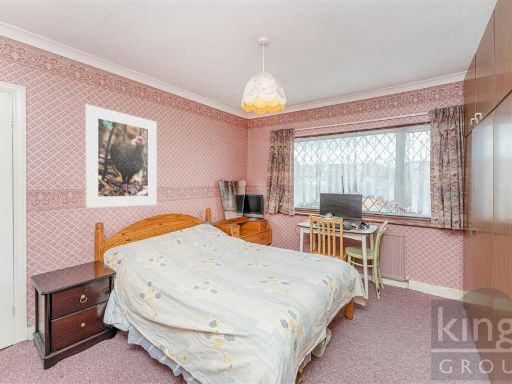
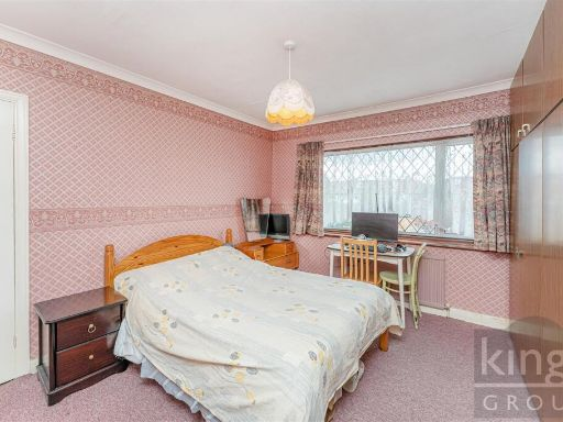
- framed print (124, 160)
